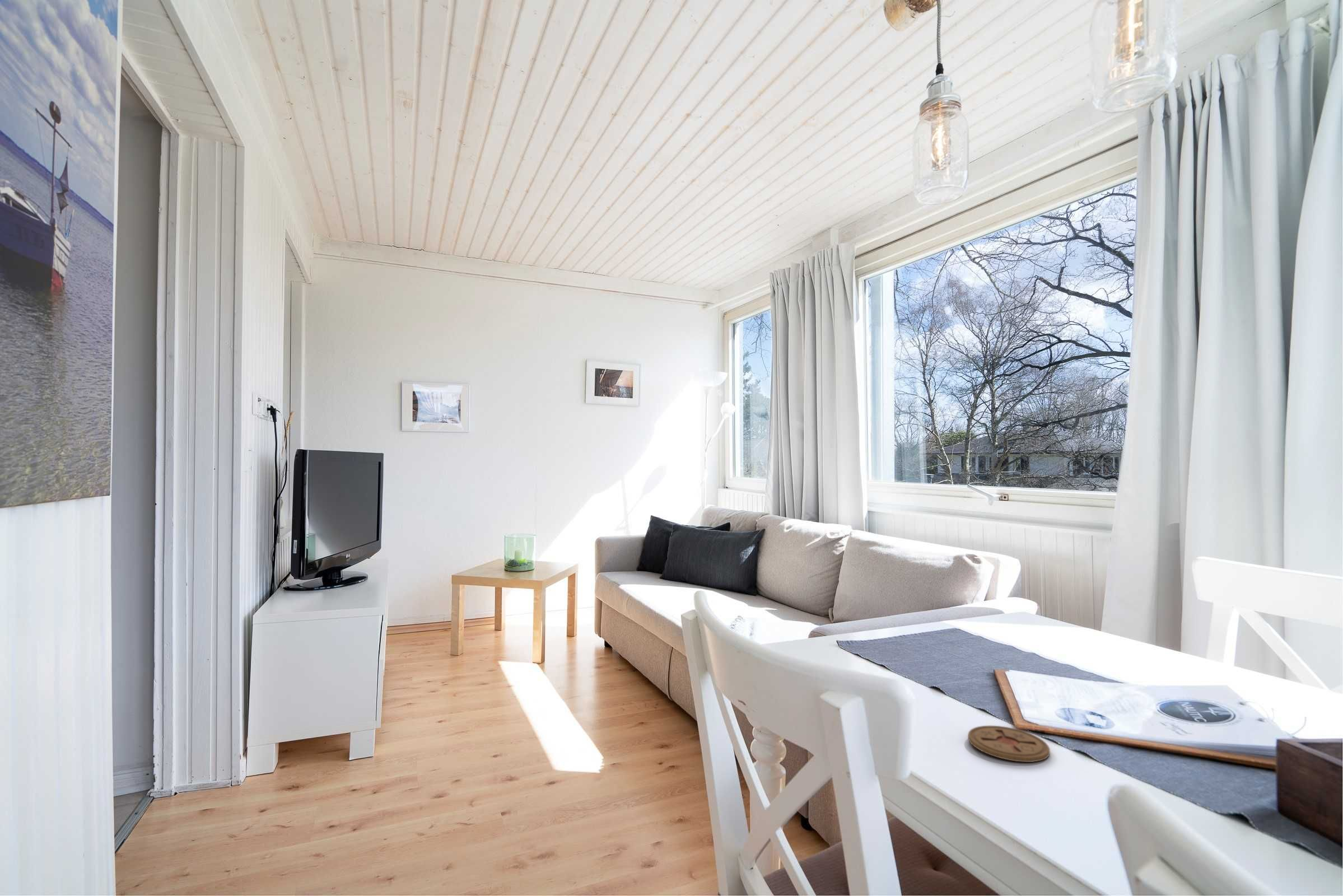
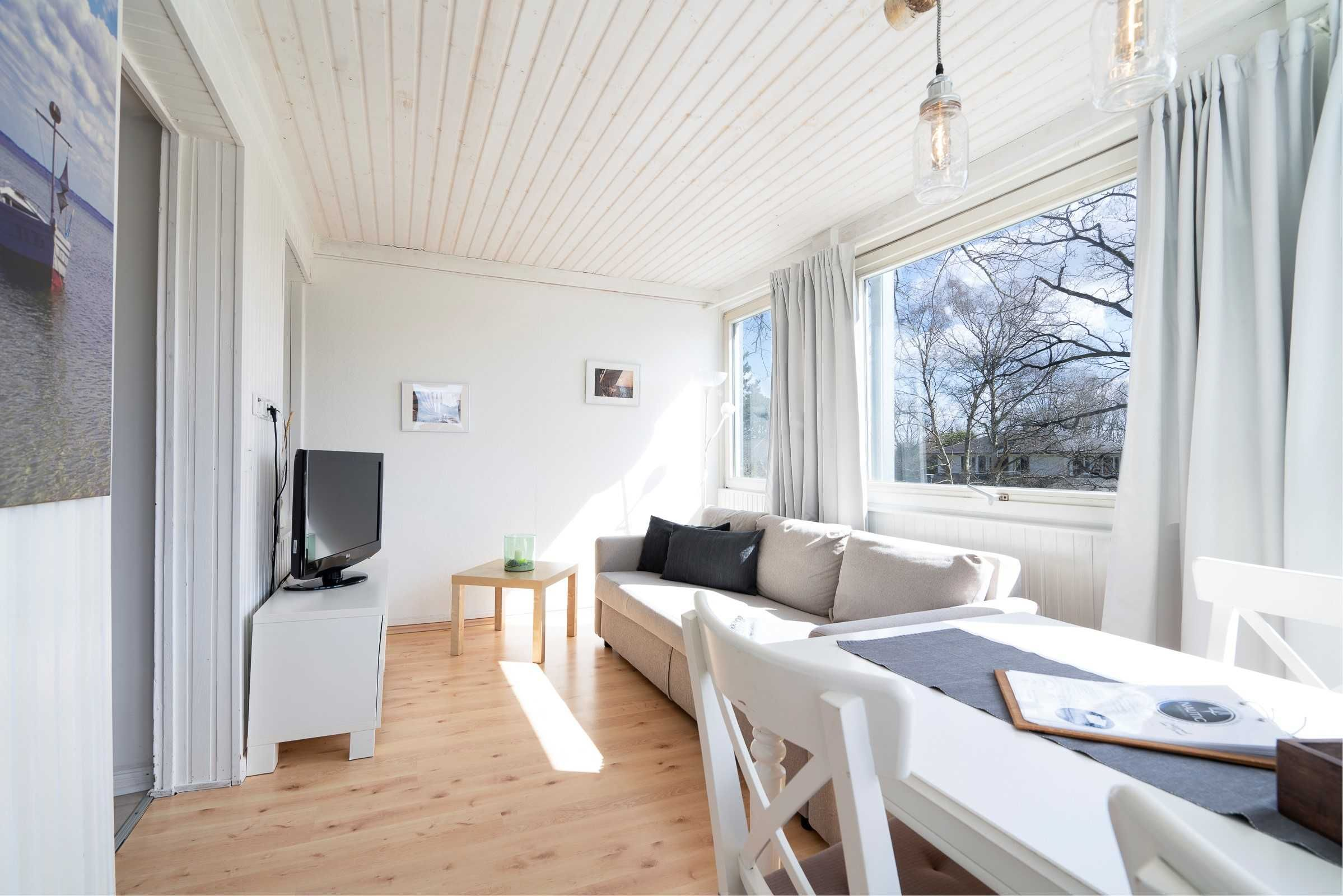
- coaster (1008, 743)
